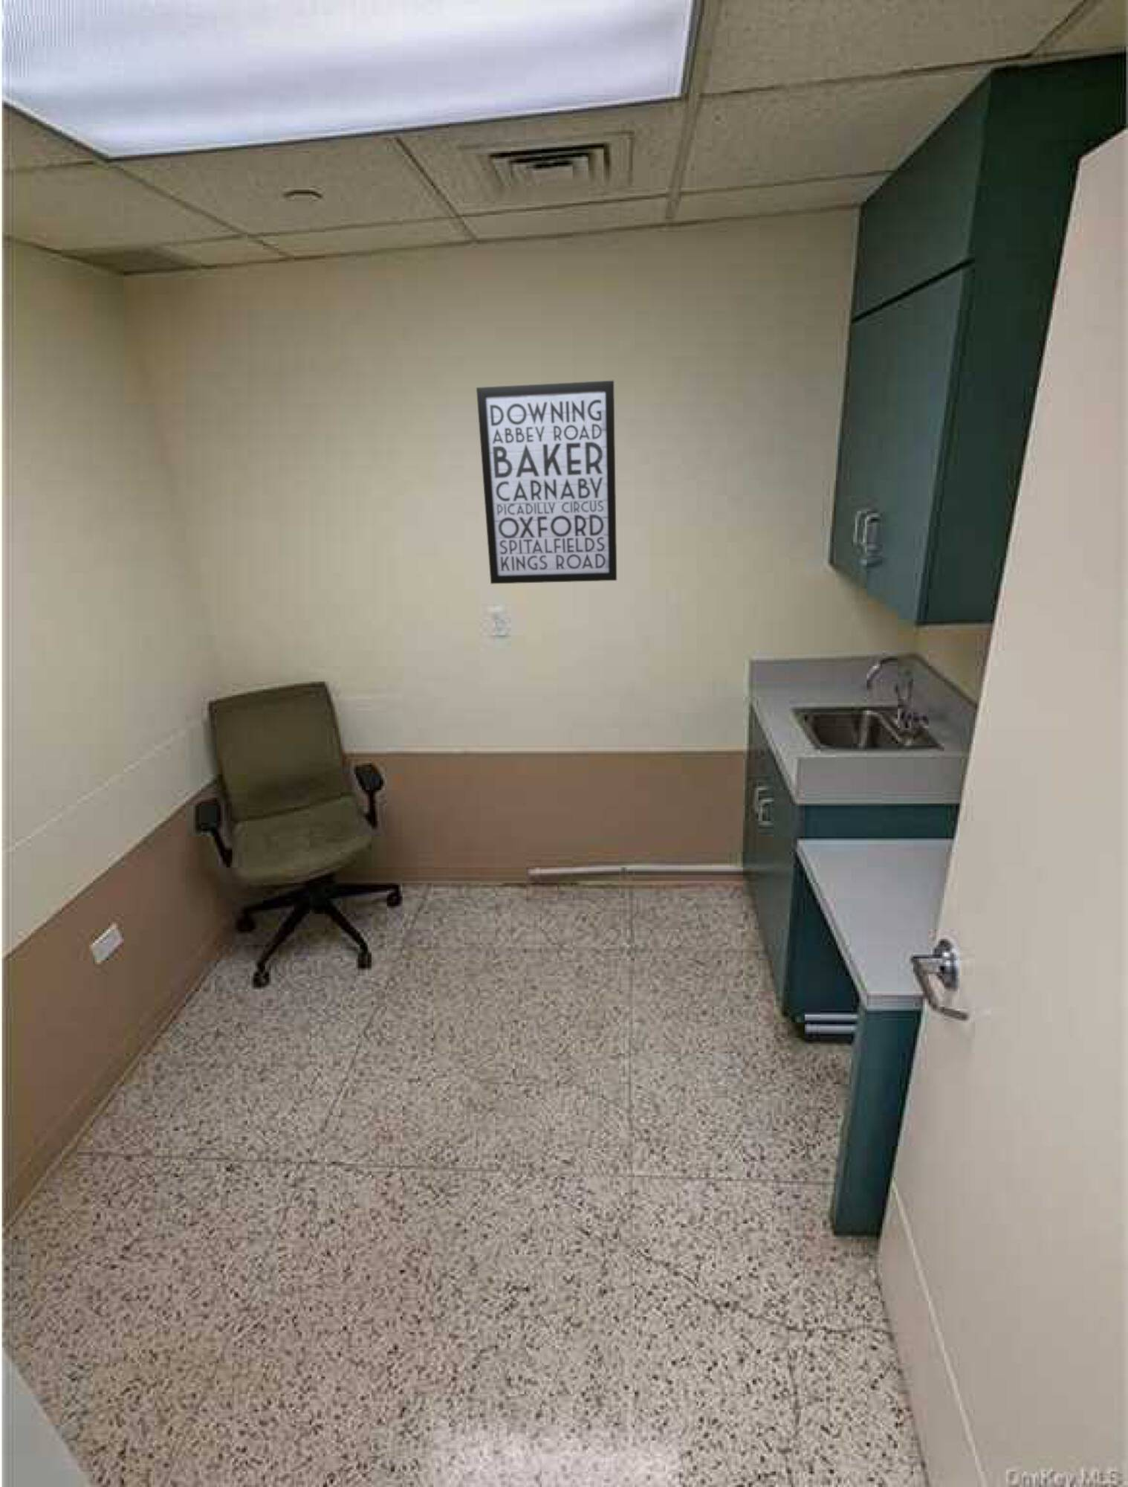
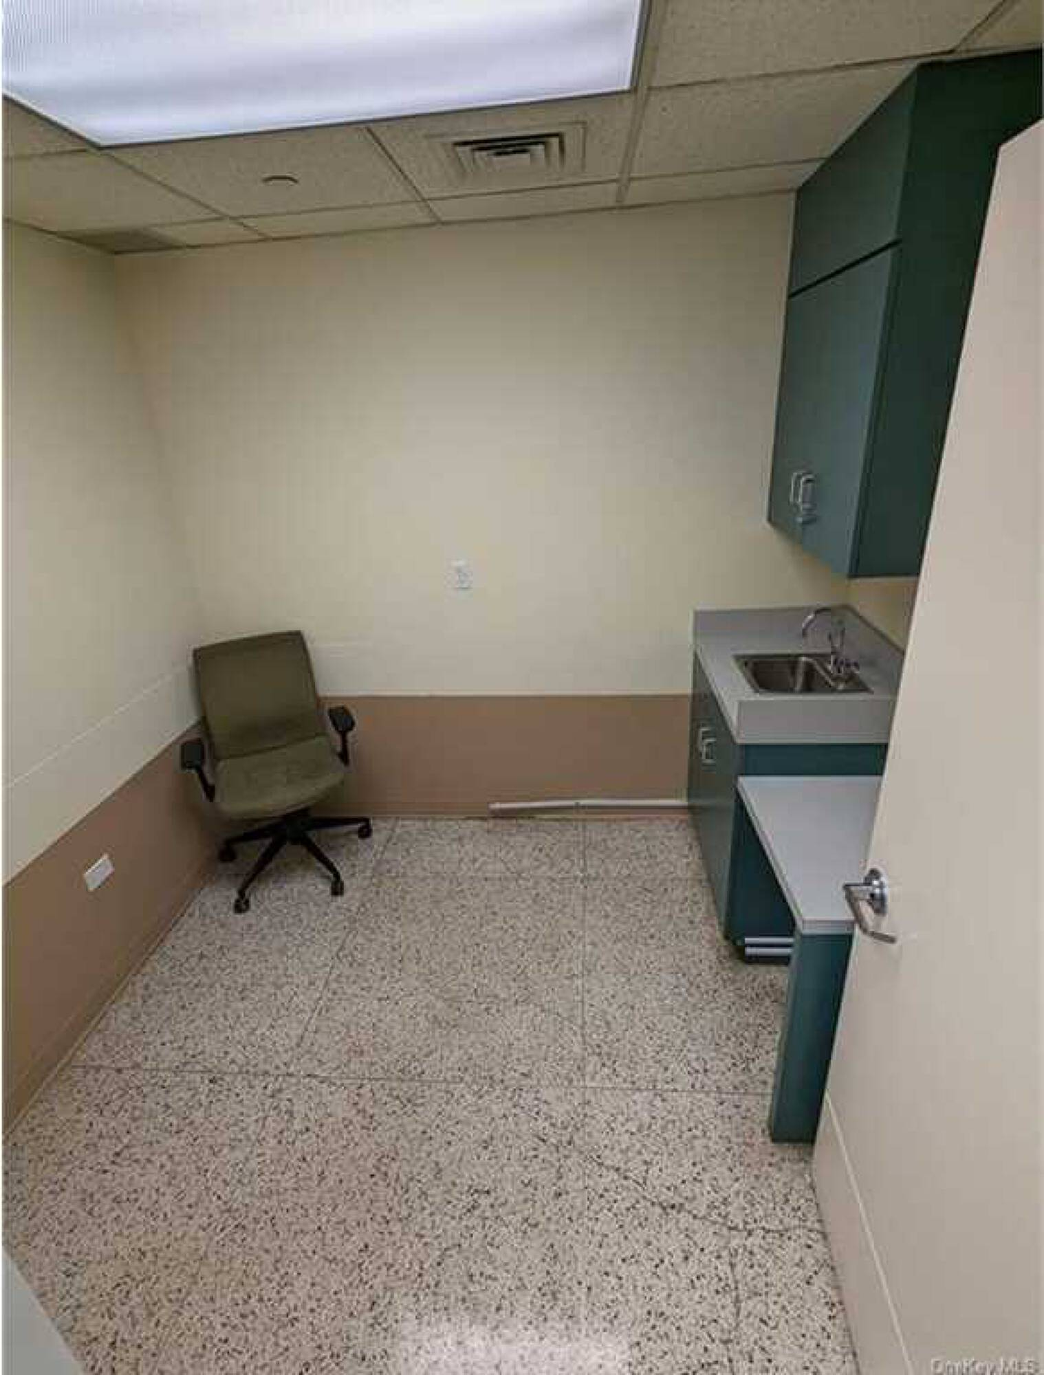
- wall art (549, 487)
